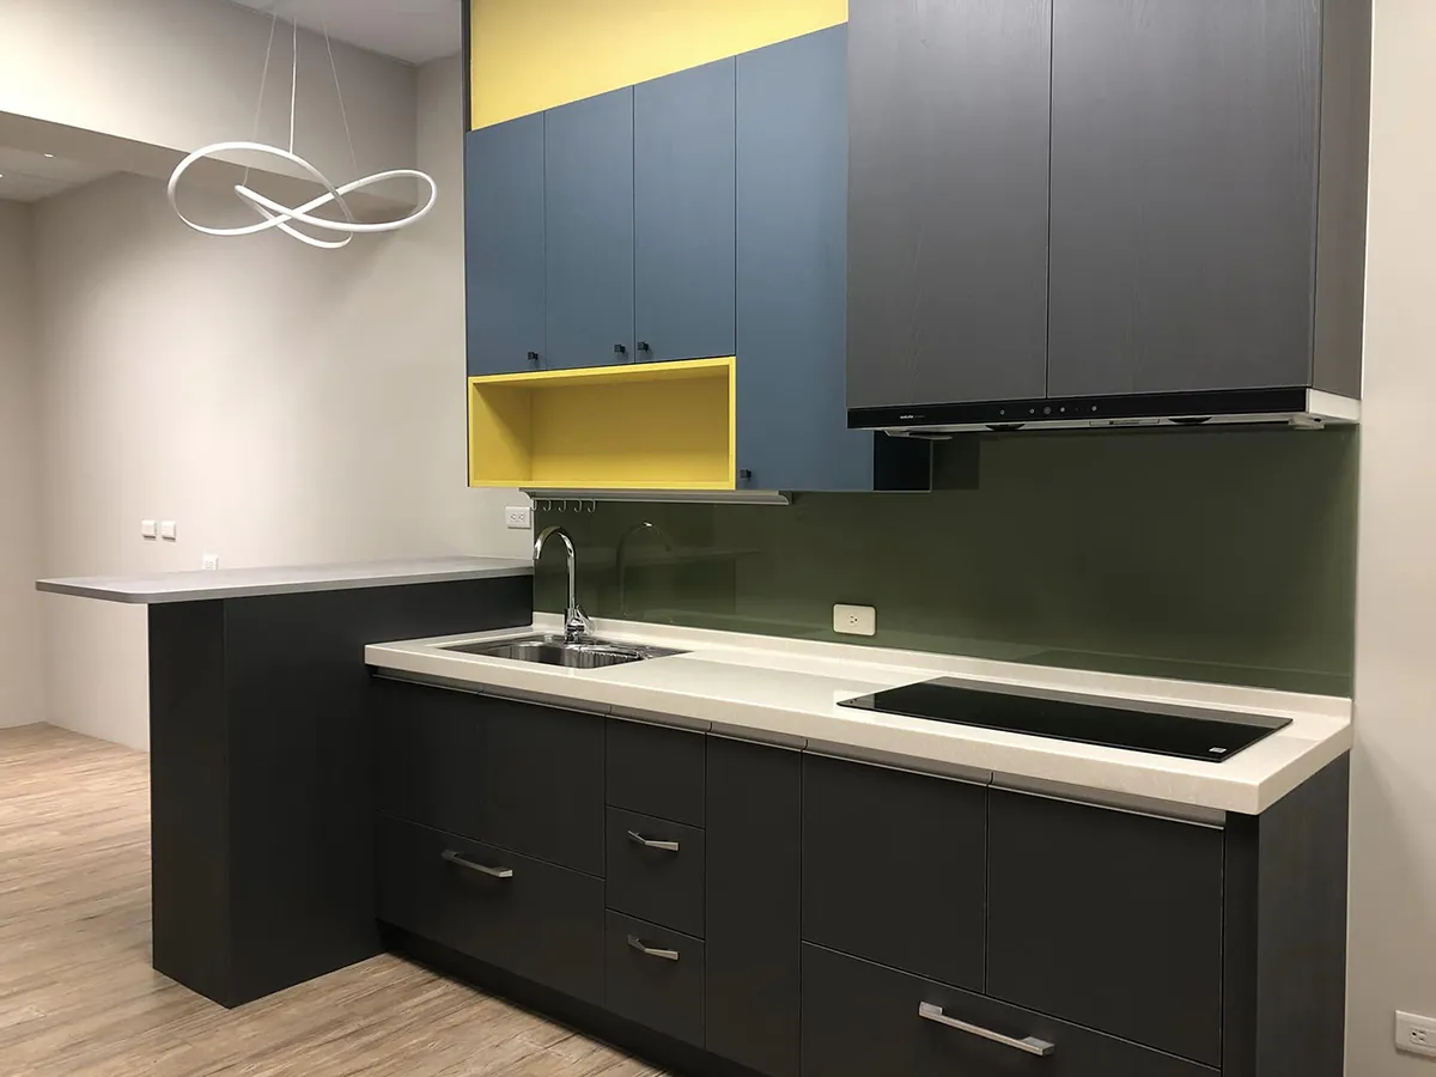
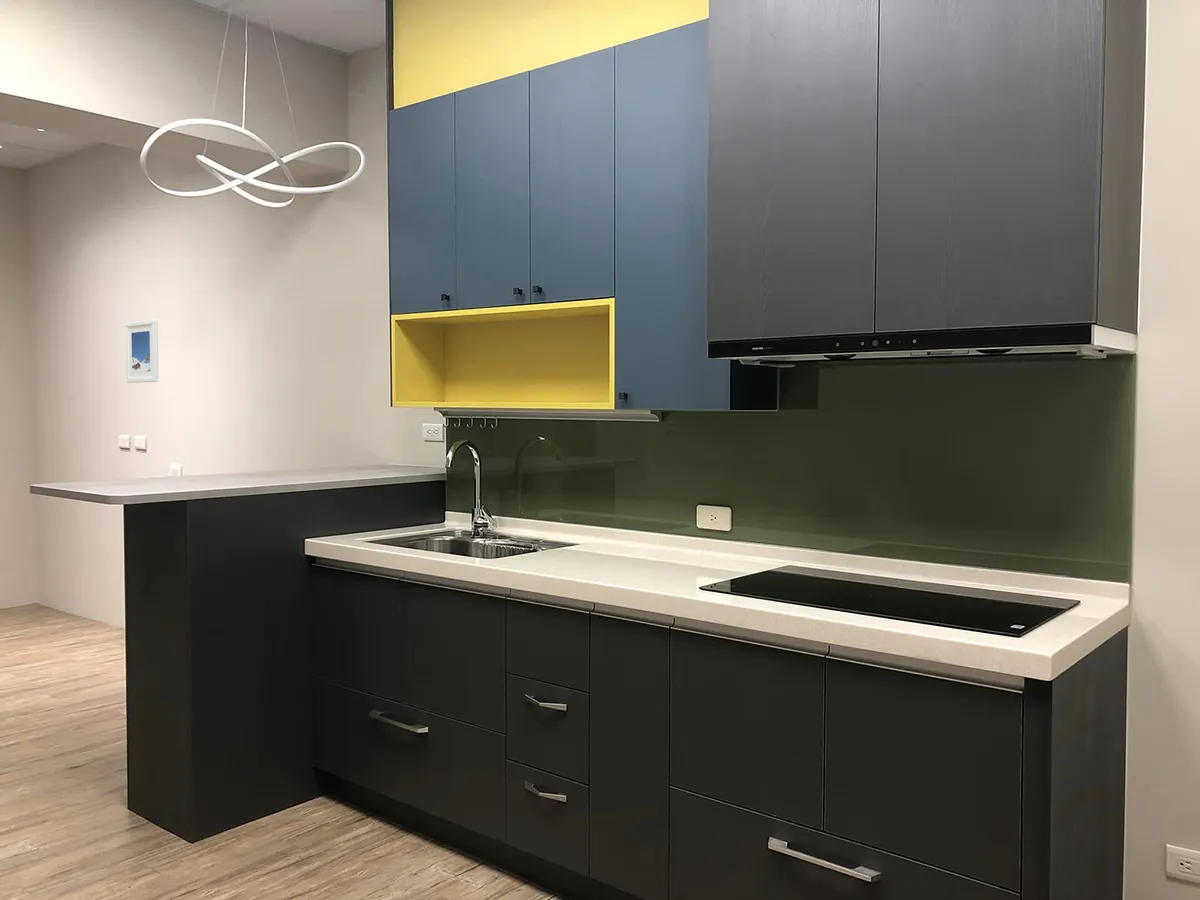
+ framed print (141, 351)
